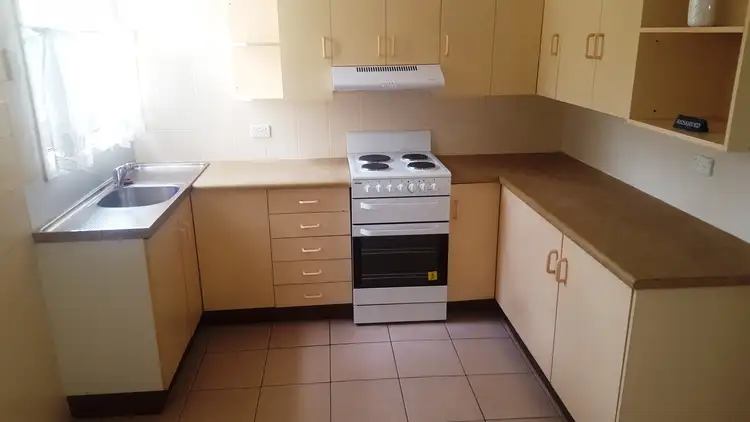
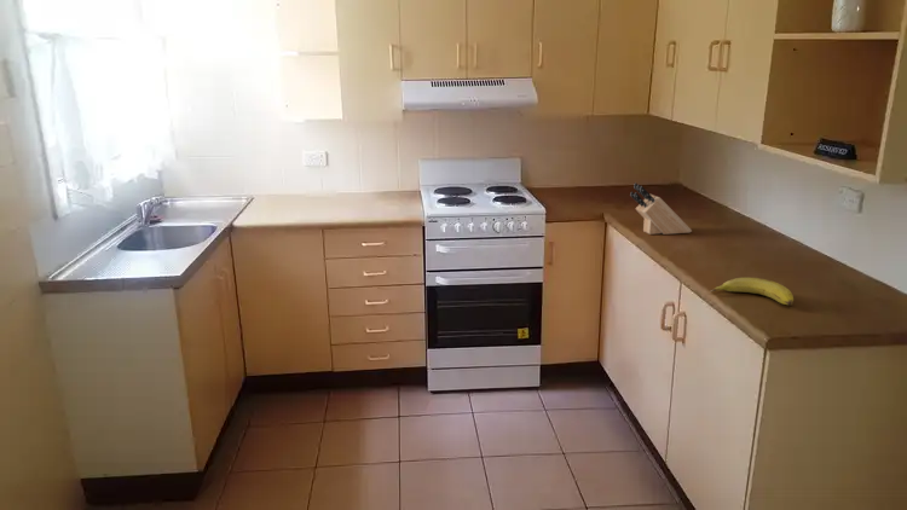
+ fruit (752, 291)
+ knife block (660, 207)
